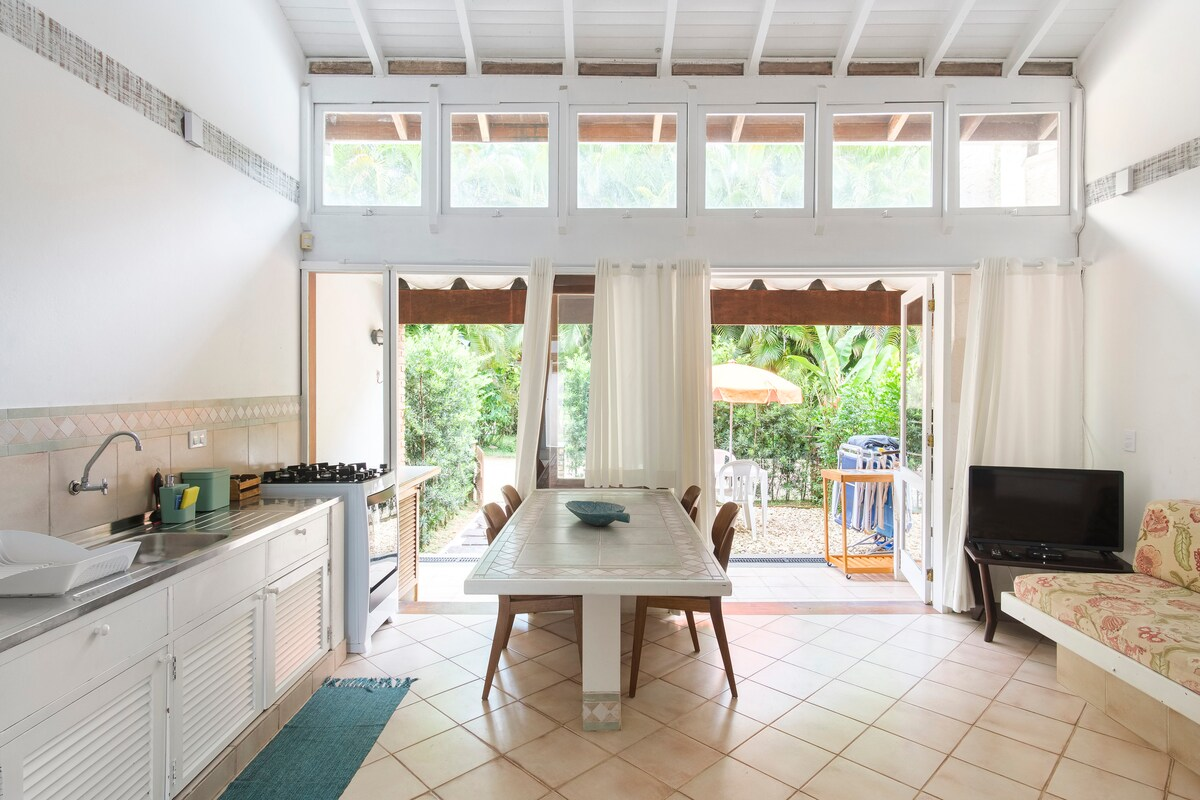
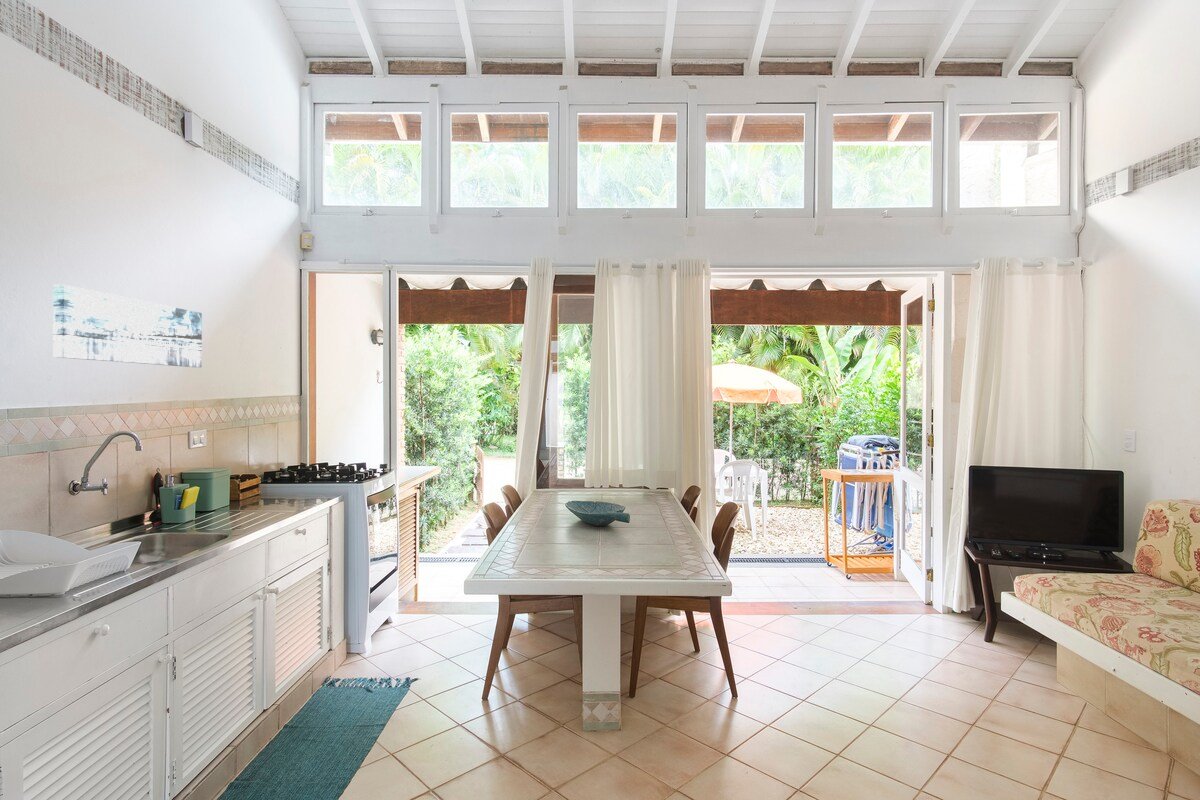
+ wall art (138, 331)
